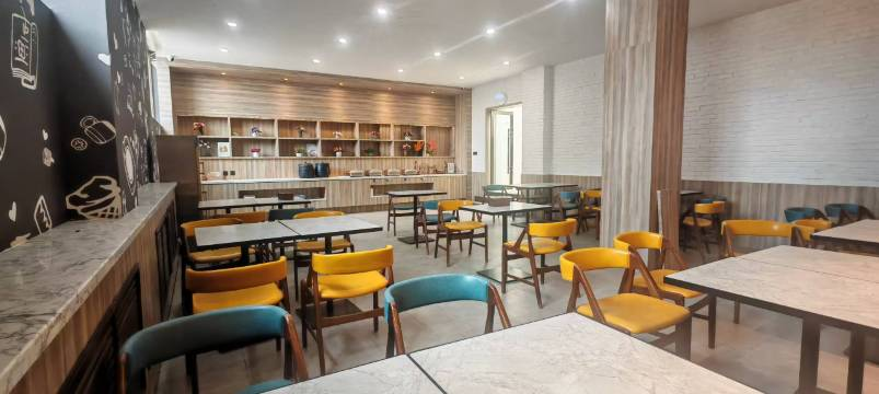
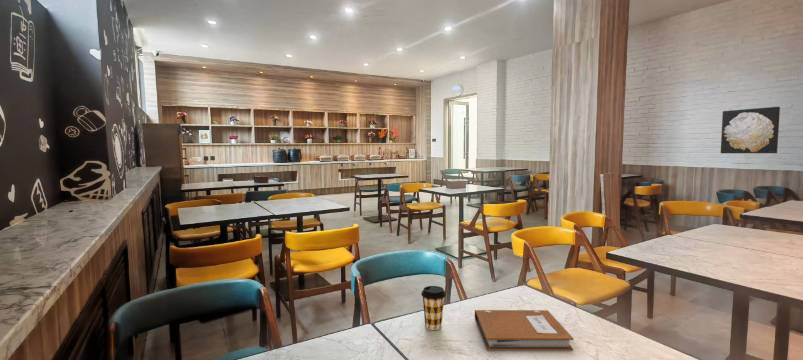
+ notebook (521, 327)
+ wall art (748, 131)
+ coffee cup (433, 307)
